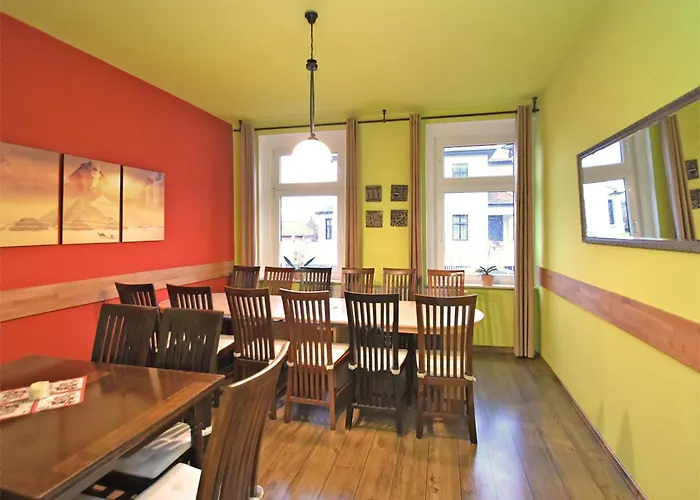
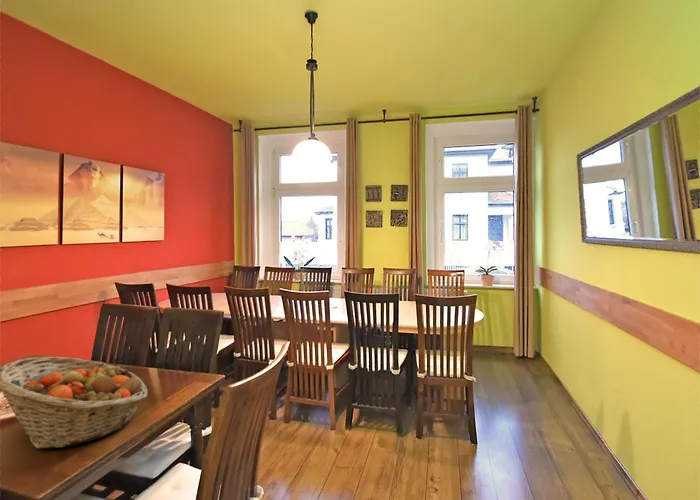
+ fruit basket (77, 391)
